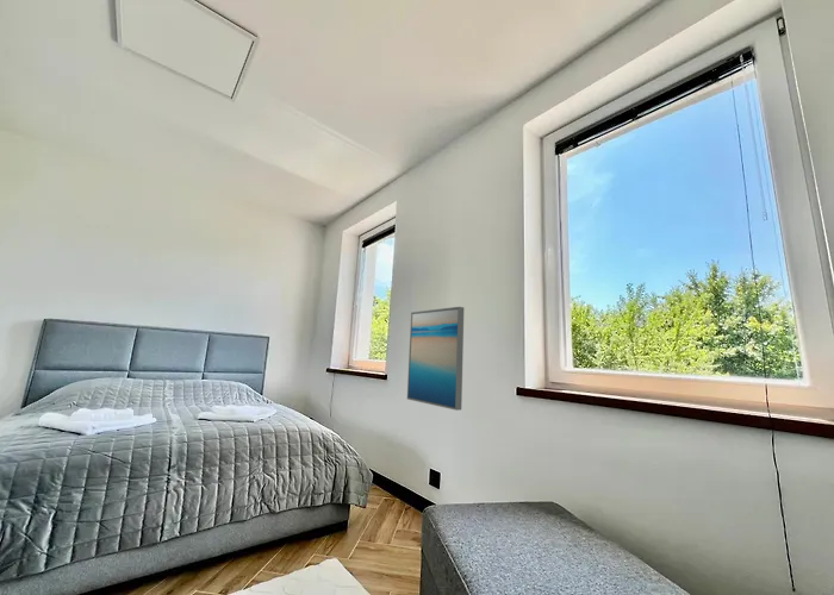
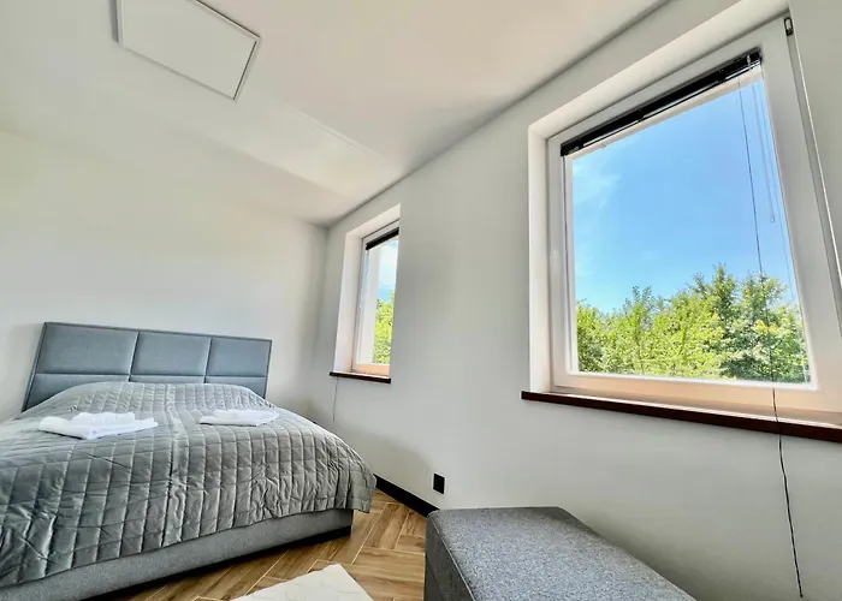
- wall art (434, 356)
